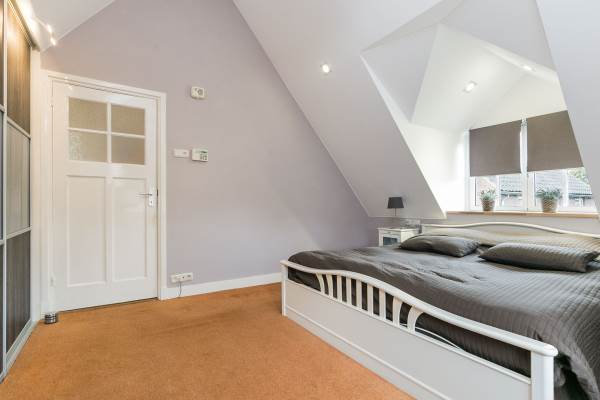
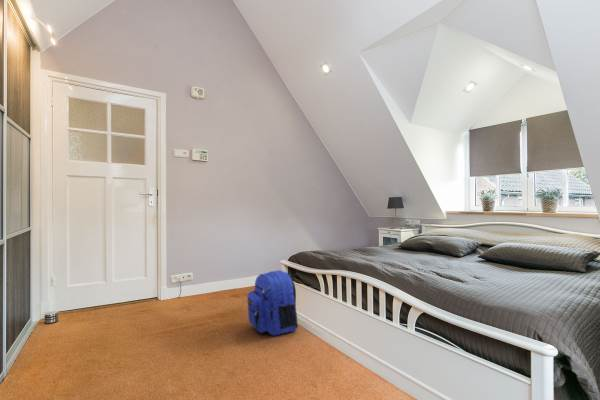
+ backpack (272, 300)
